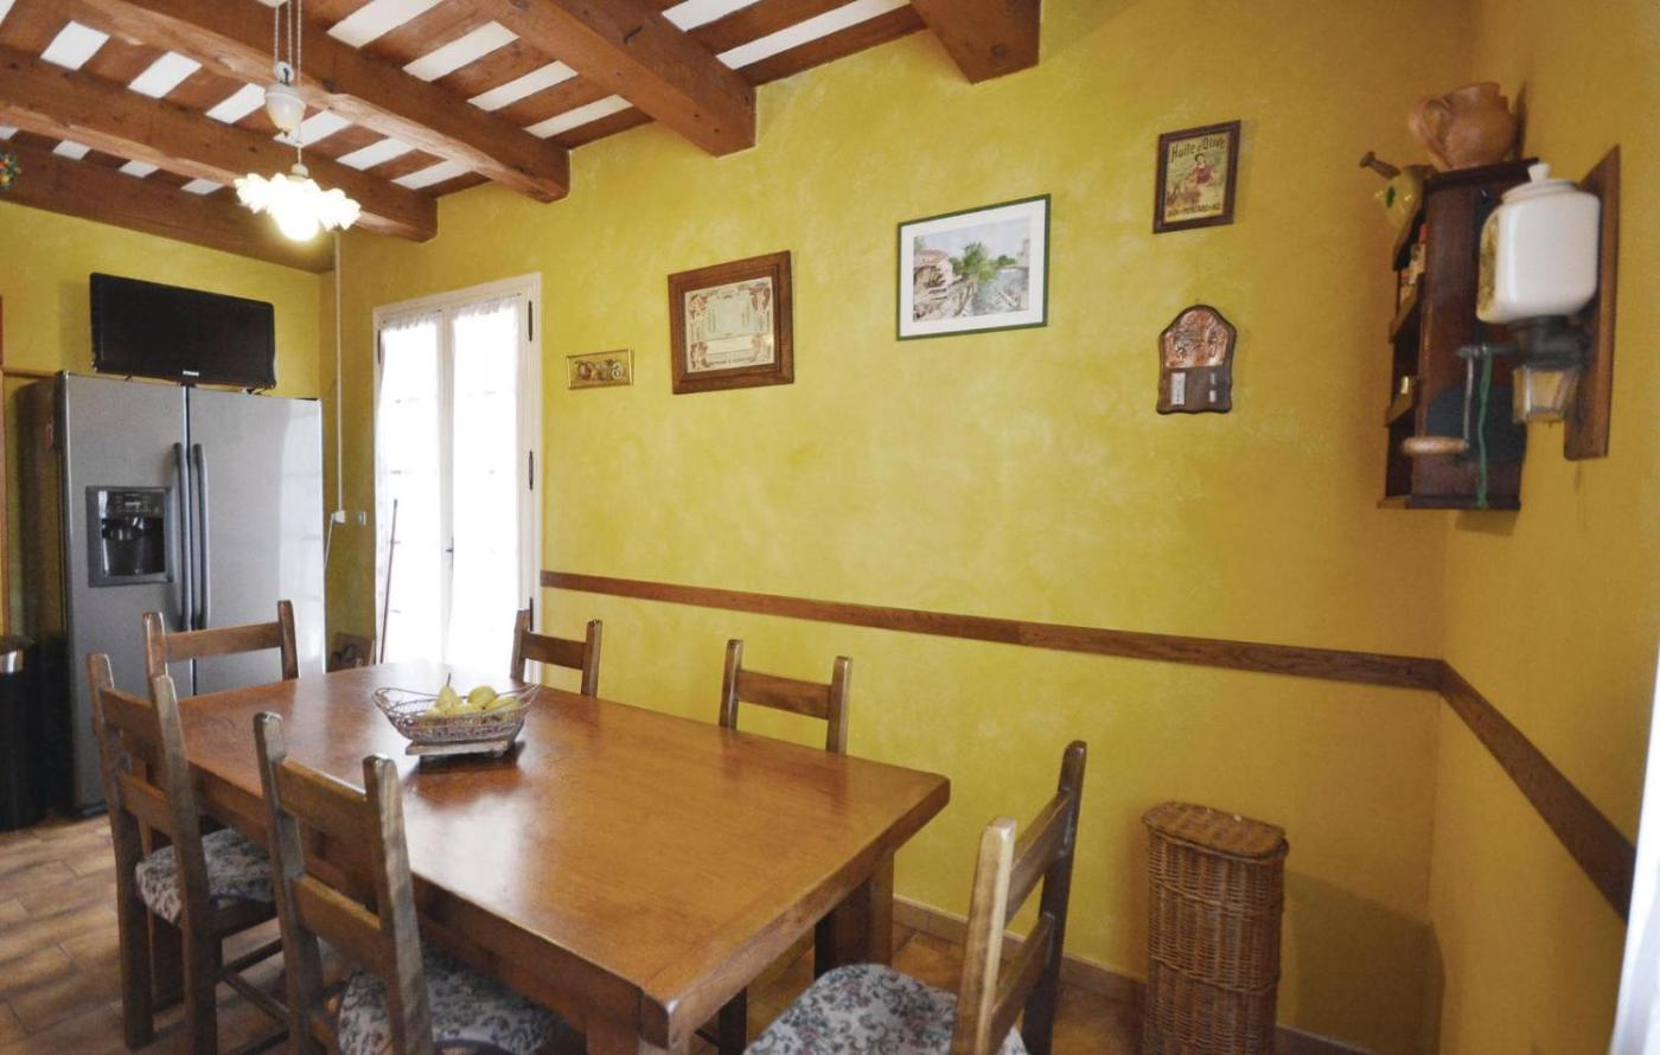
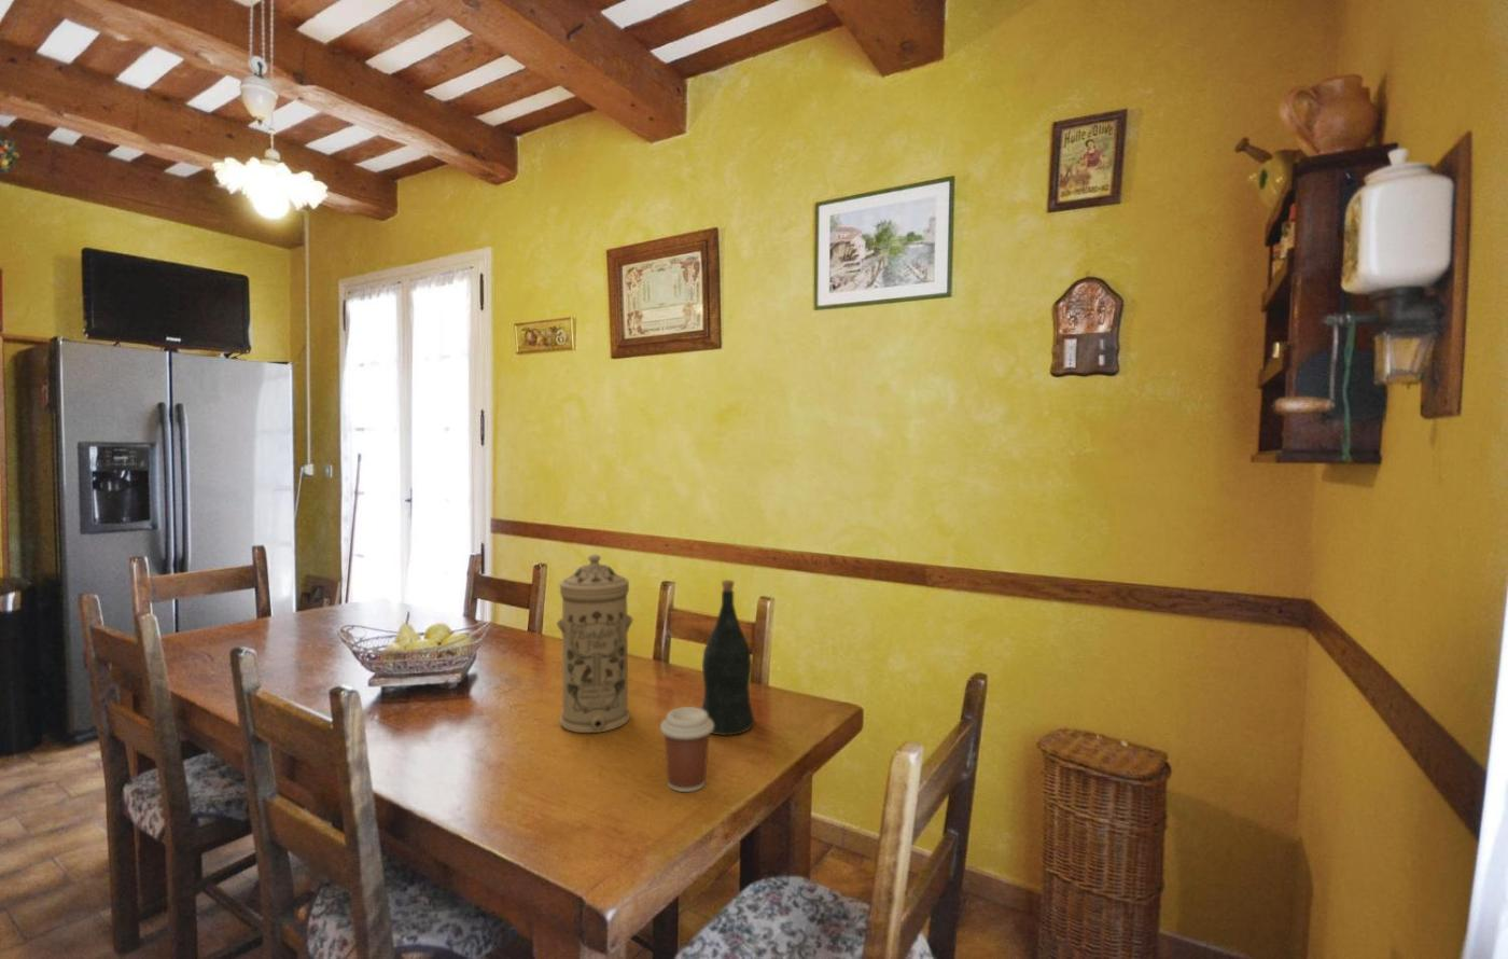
+ coffee cup (686, 748)
+ water filter (595, 637)
+ wine bottle (728, 653)
